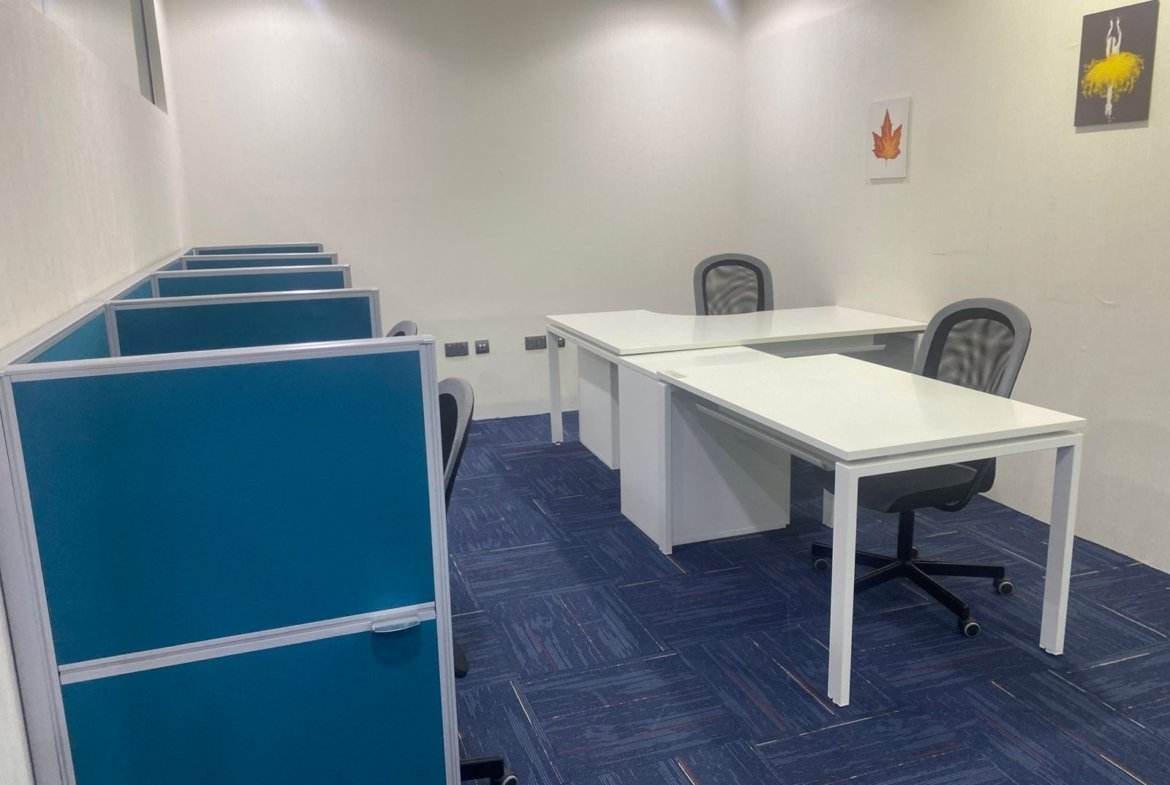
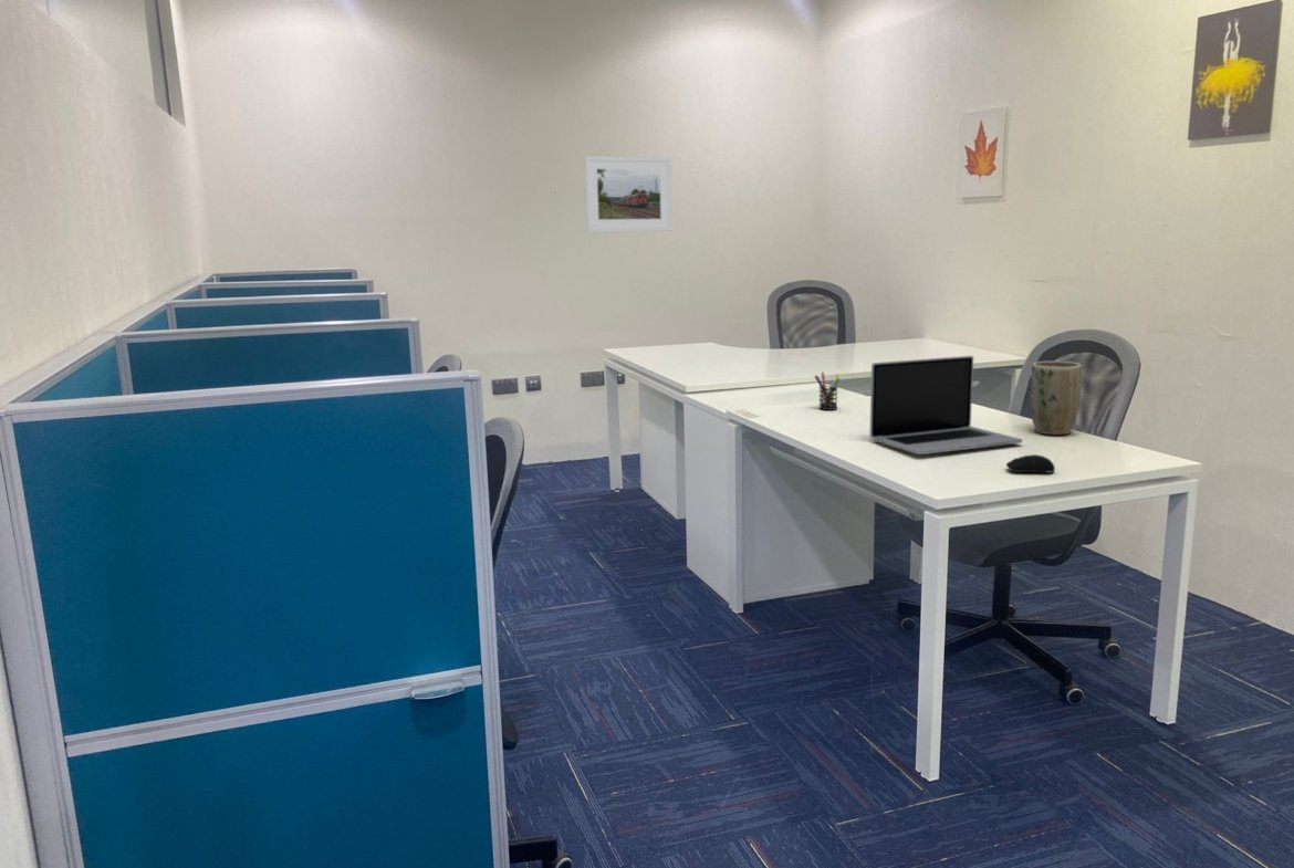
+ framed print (628, 194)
+ laptop (947, 402)
+ pen holder (828, 390)
+ computer mouse (1030, 462)
+ plant pot (1054, 398)
